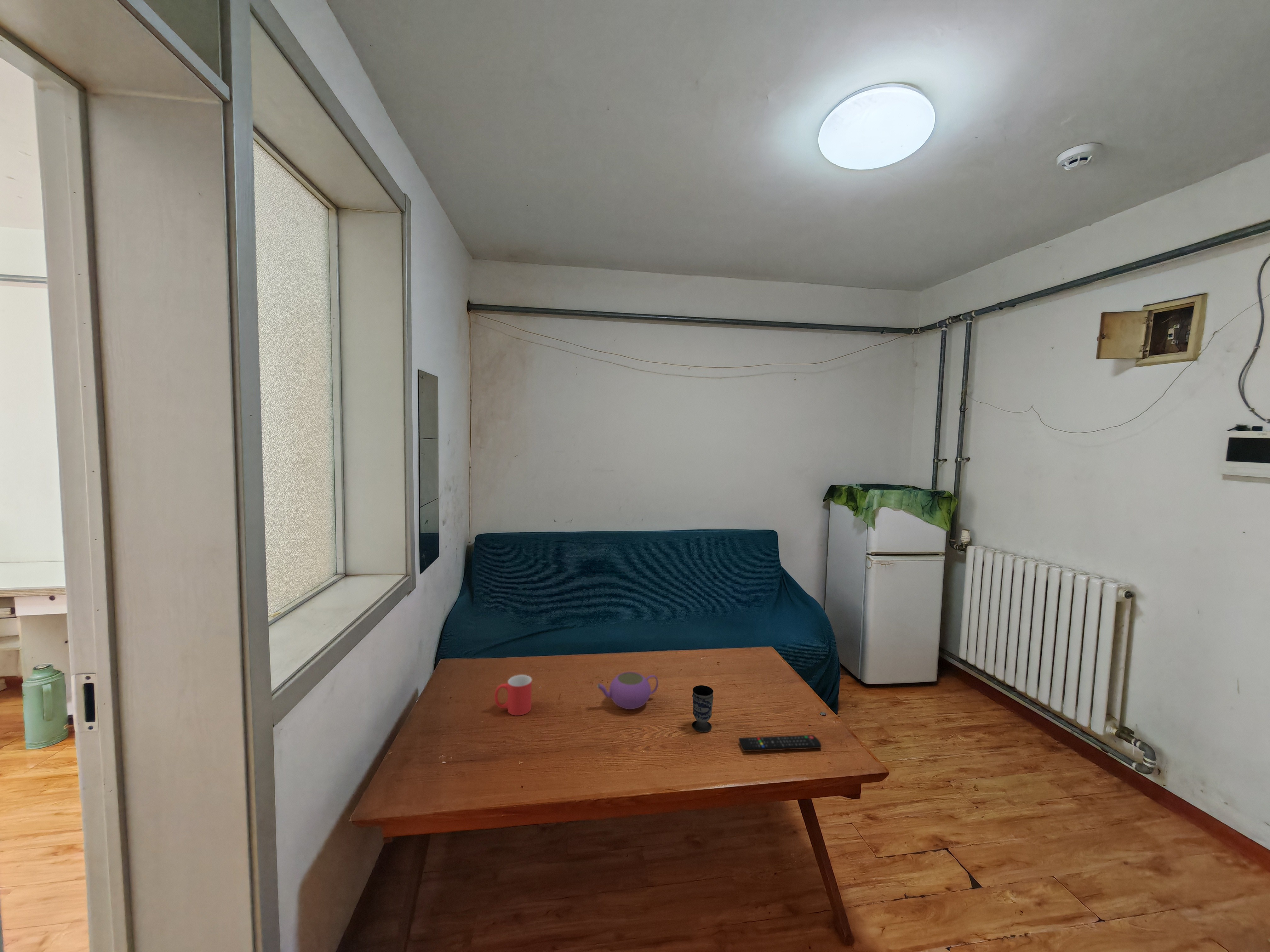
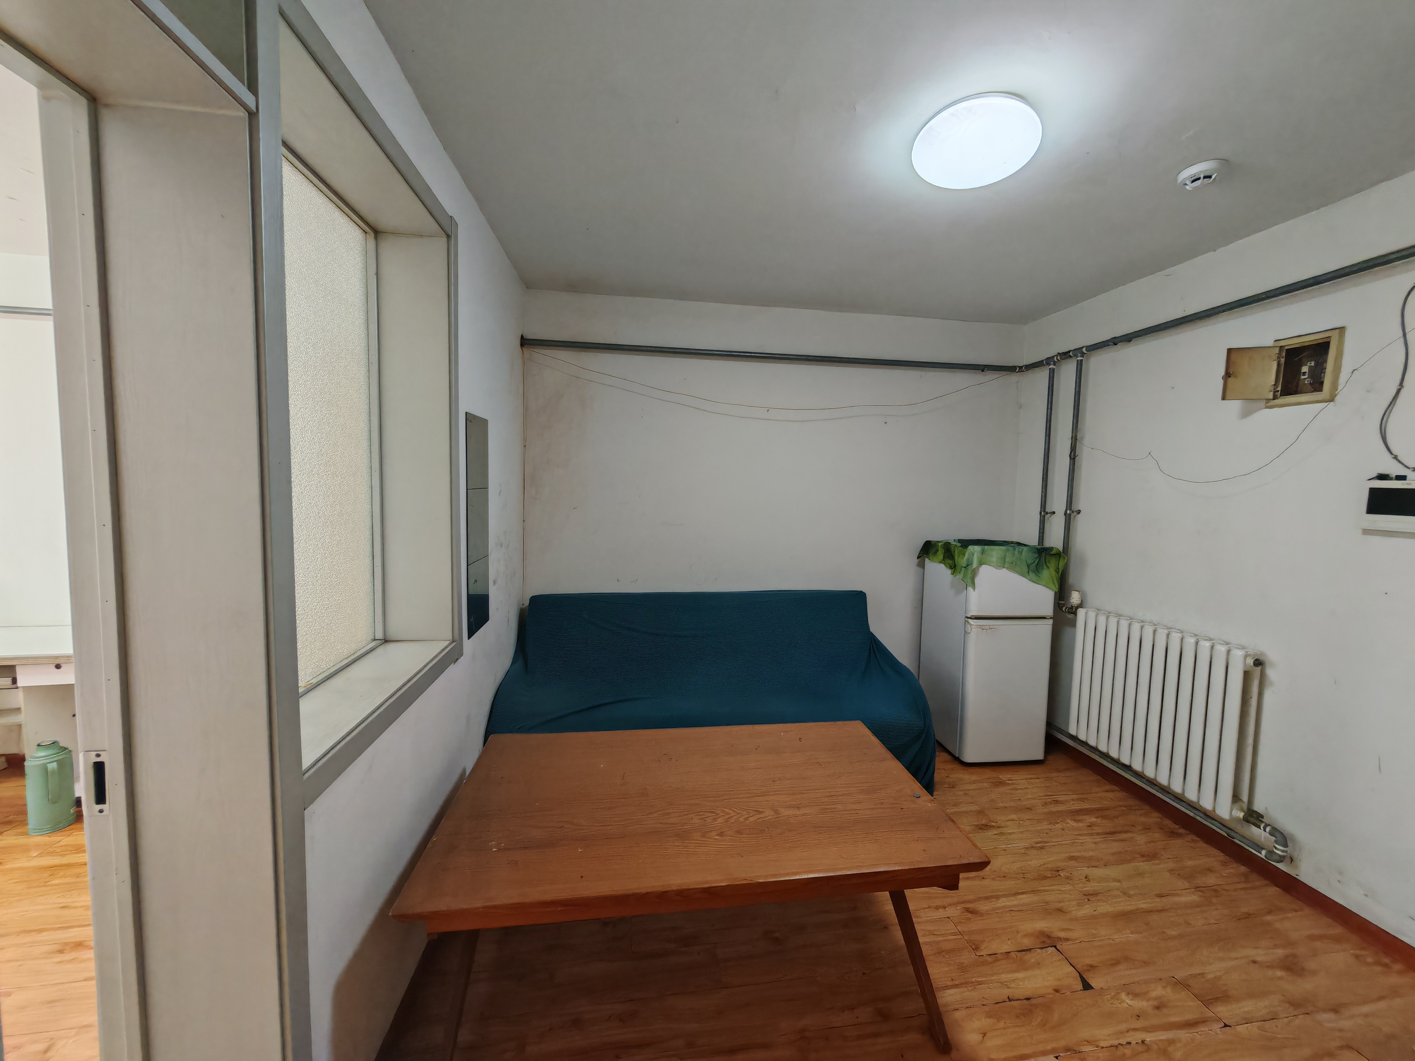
- mug (513, 695)
- teapot (628, 691)
- remote control (780, 744)
- cup (702, 708)
